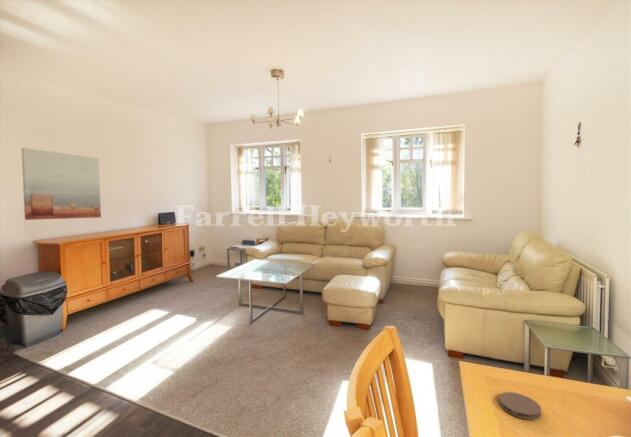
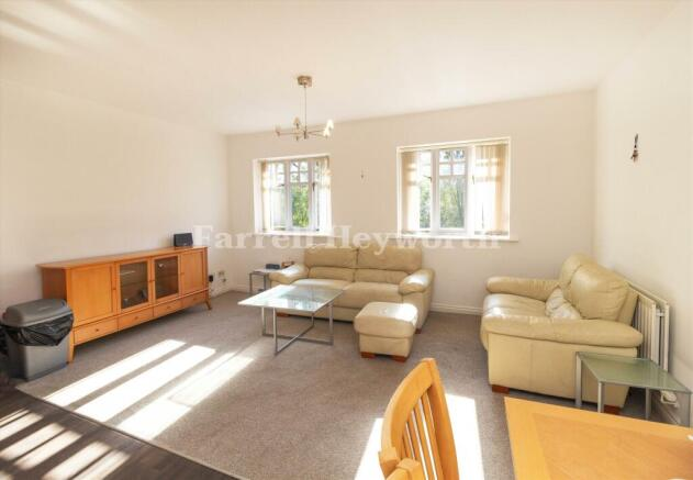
- coaster (519, 405)
- wall art (65, 186)
